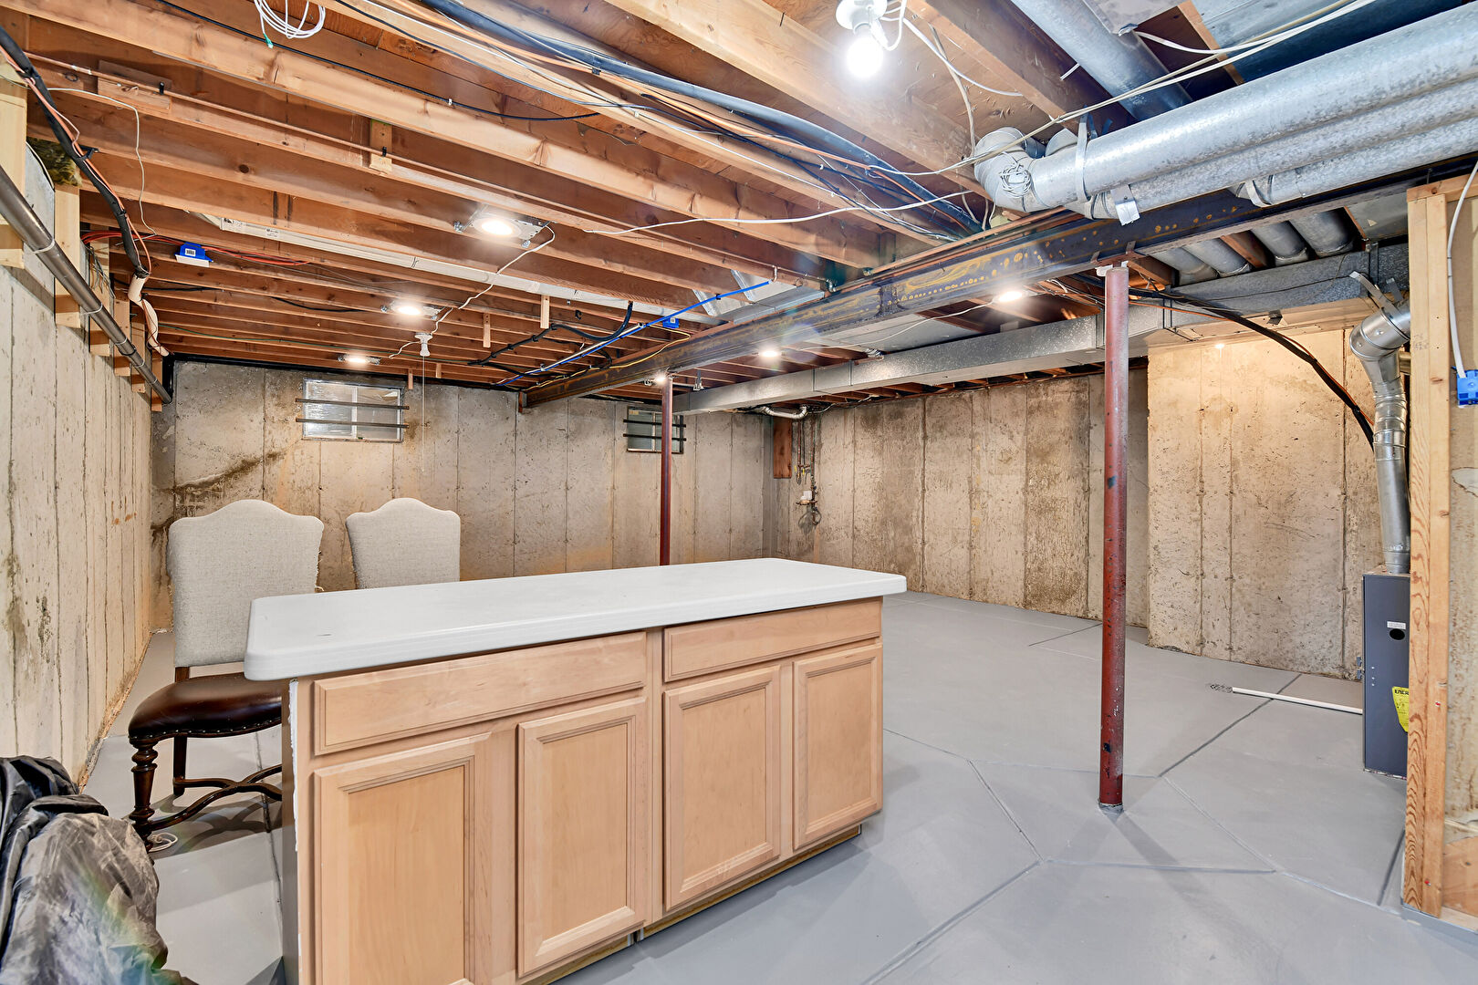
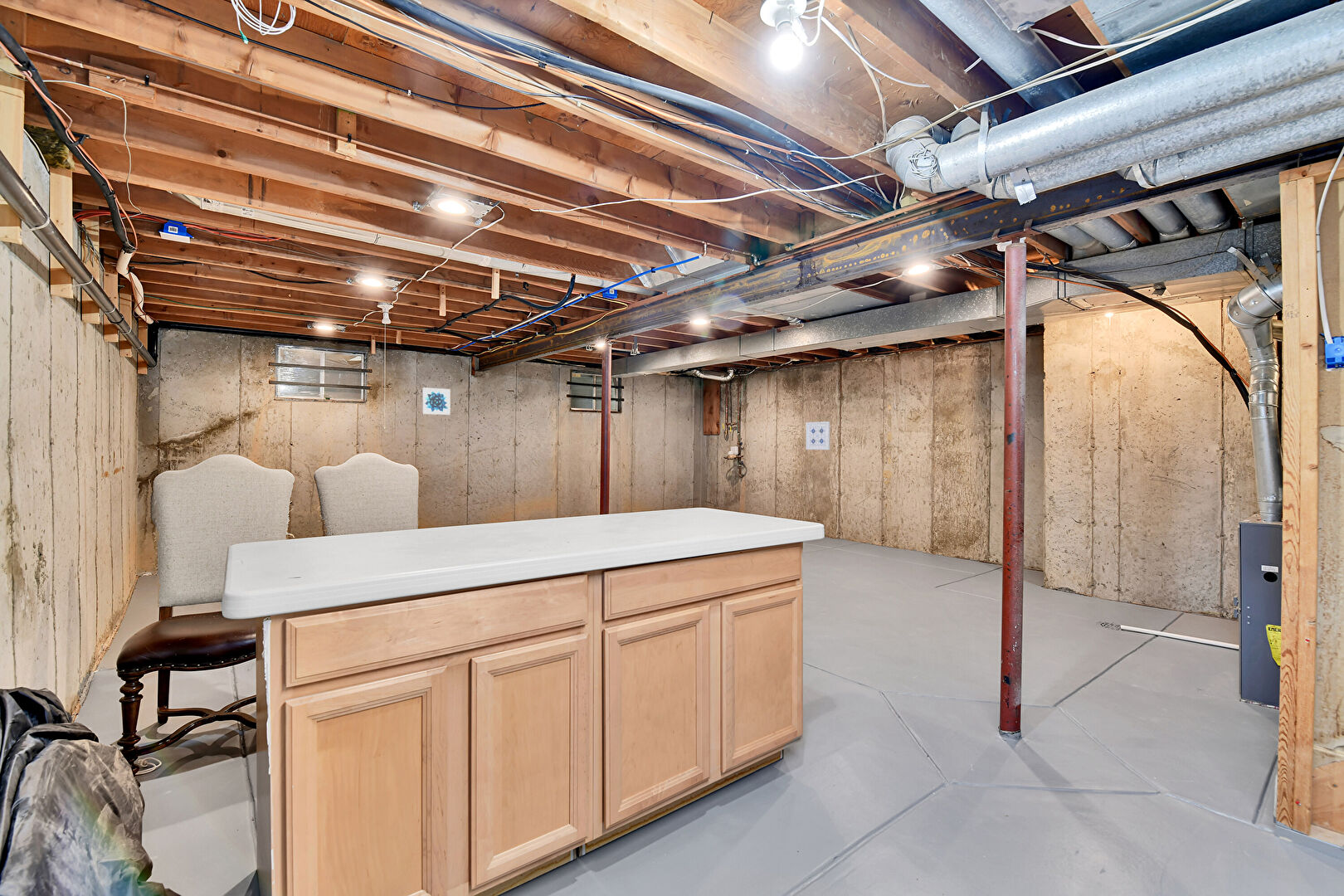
+ wall art (436, 401)
+ wall art (817, 436)
